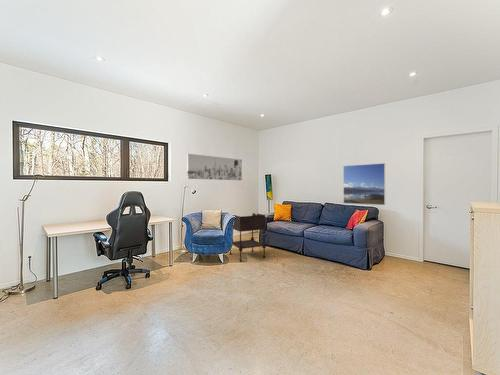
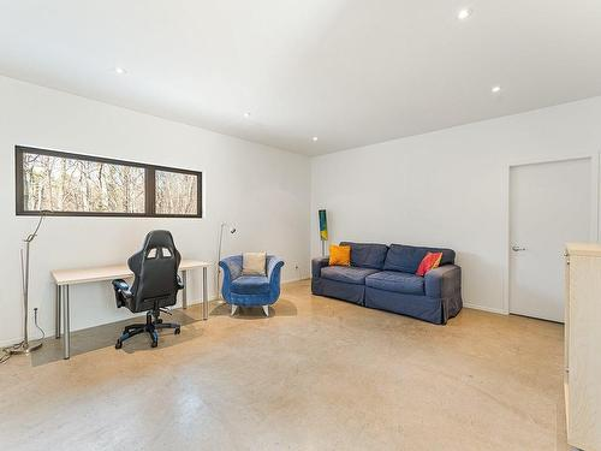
- side table (246, 230)
- wall art (217, 168)
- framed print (363, 184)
